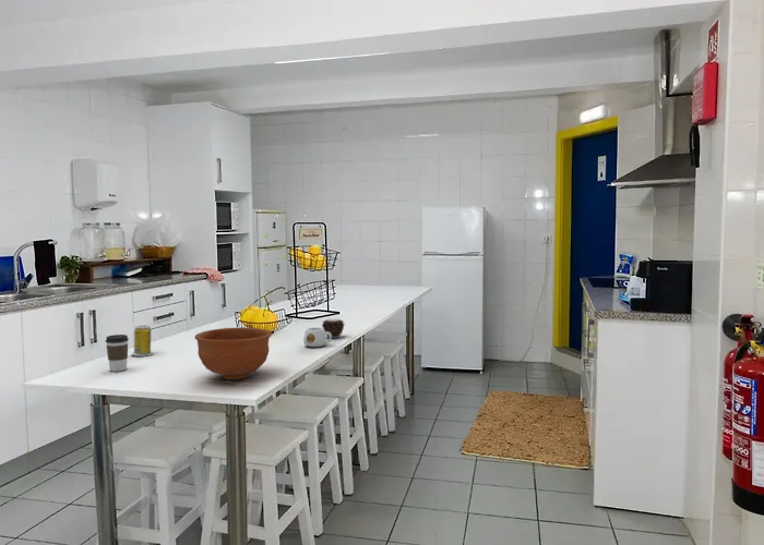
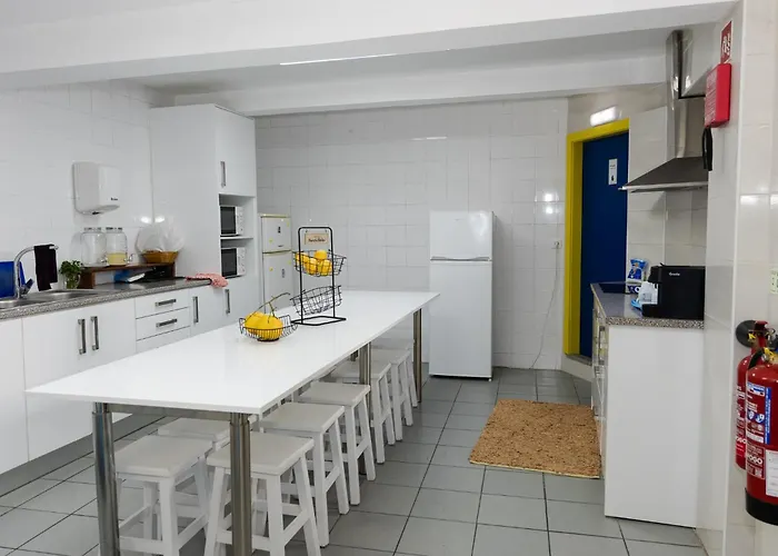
- bowl (234, 354)
- coffee cup (117, 352)
- candle (333, 326)
- beverage can (141, 339)
- mug (318, 337)
